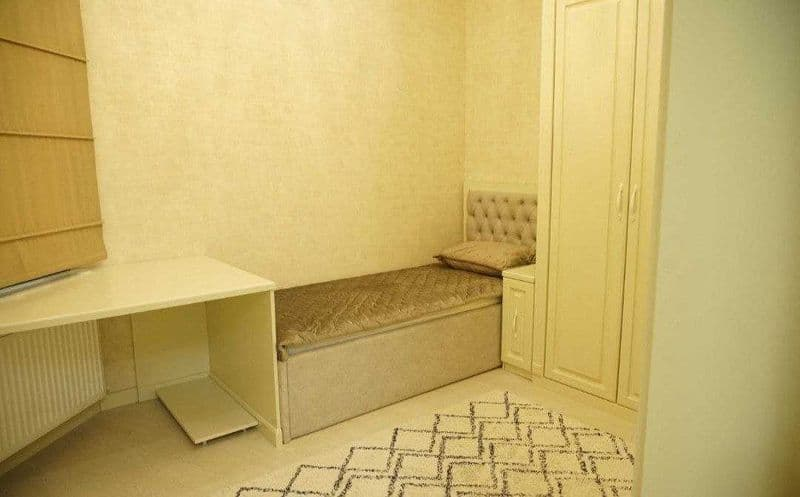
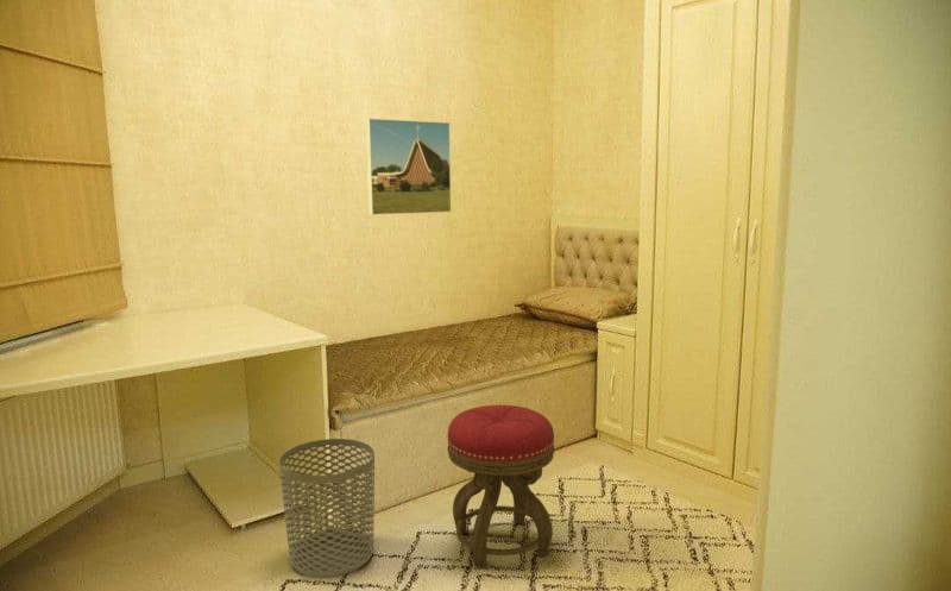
+ stool (500, 480)
+ waste bin (329, 507)
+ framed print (410, 166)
